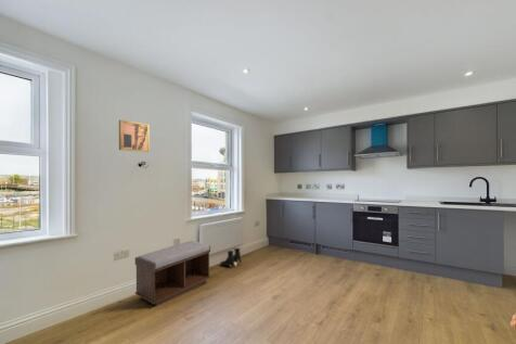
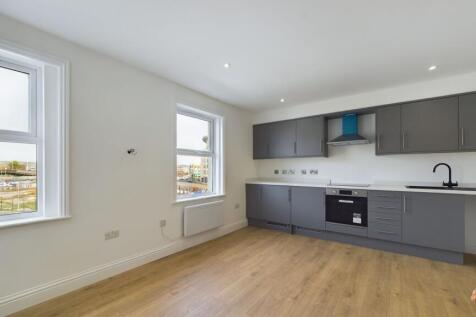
- boots (230, 256)
- wall art (134, 136)
- bench (176, 269)
